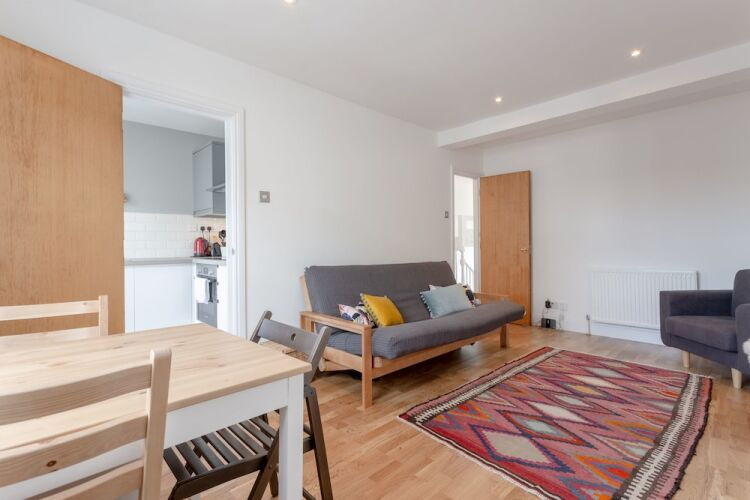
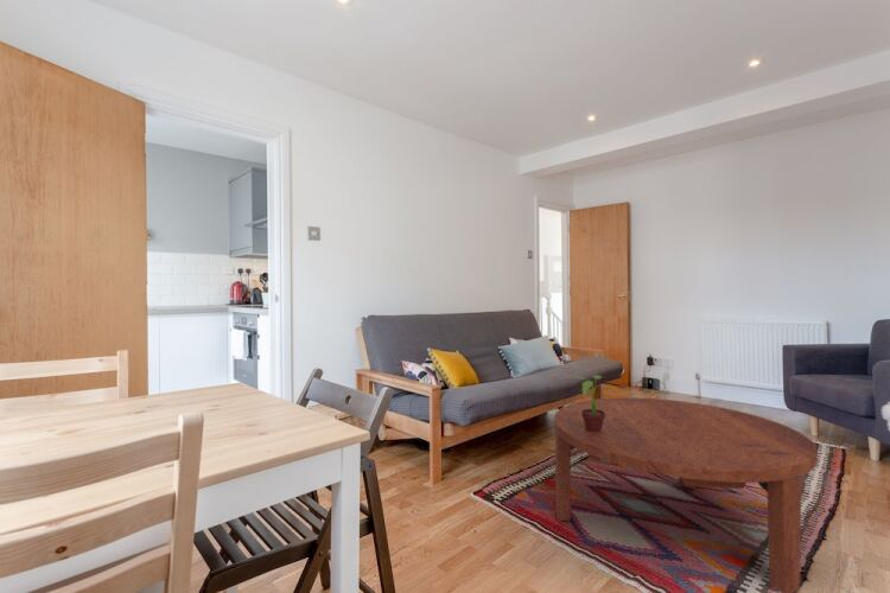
+ potted plant (592, 402)
+ coffee table (669, 473)
